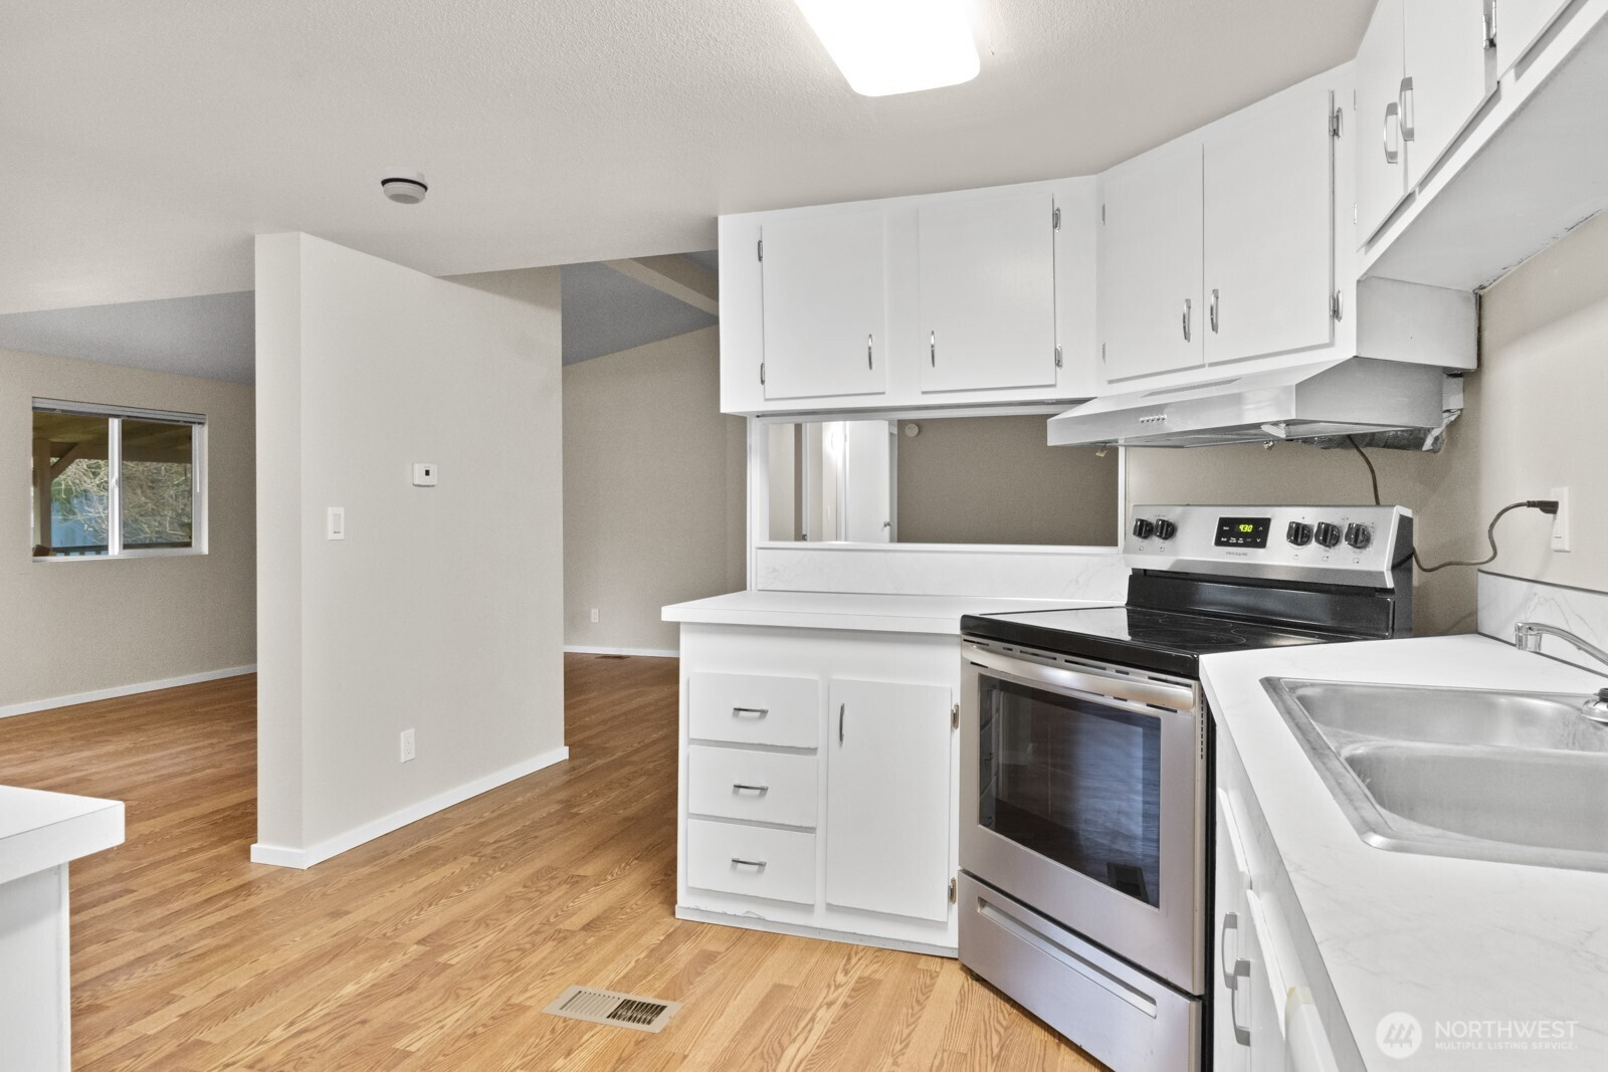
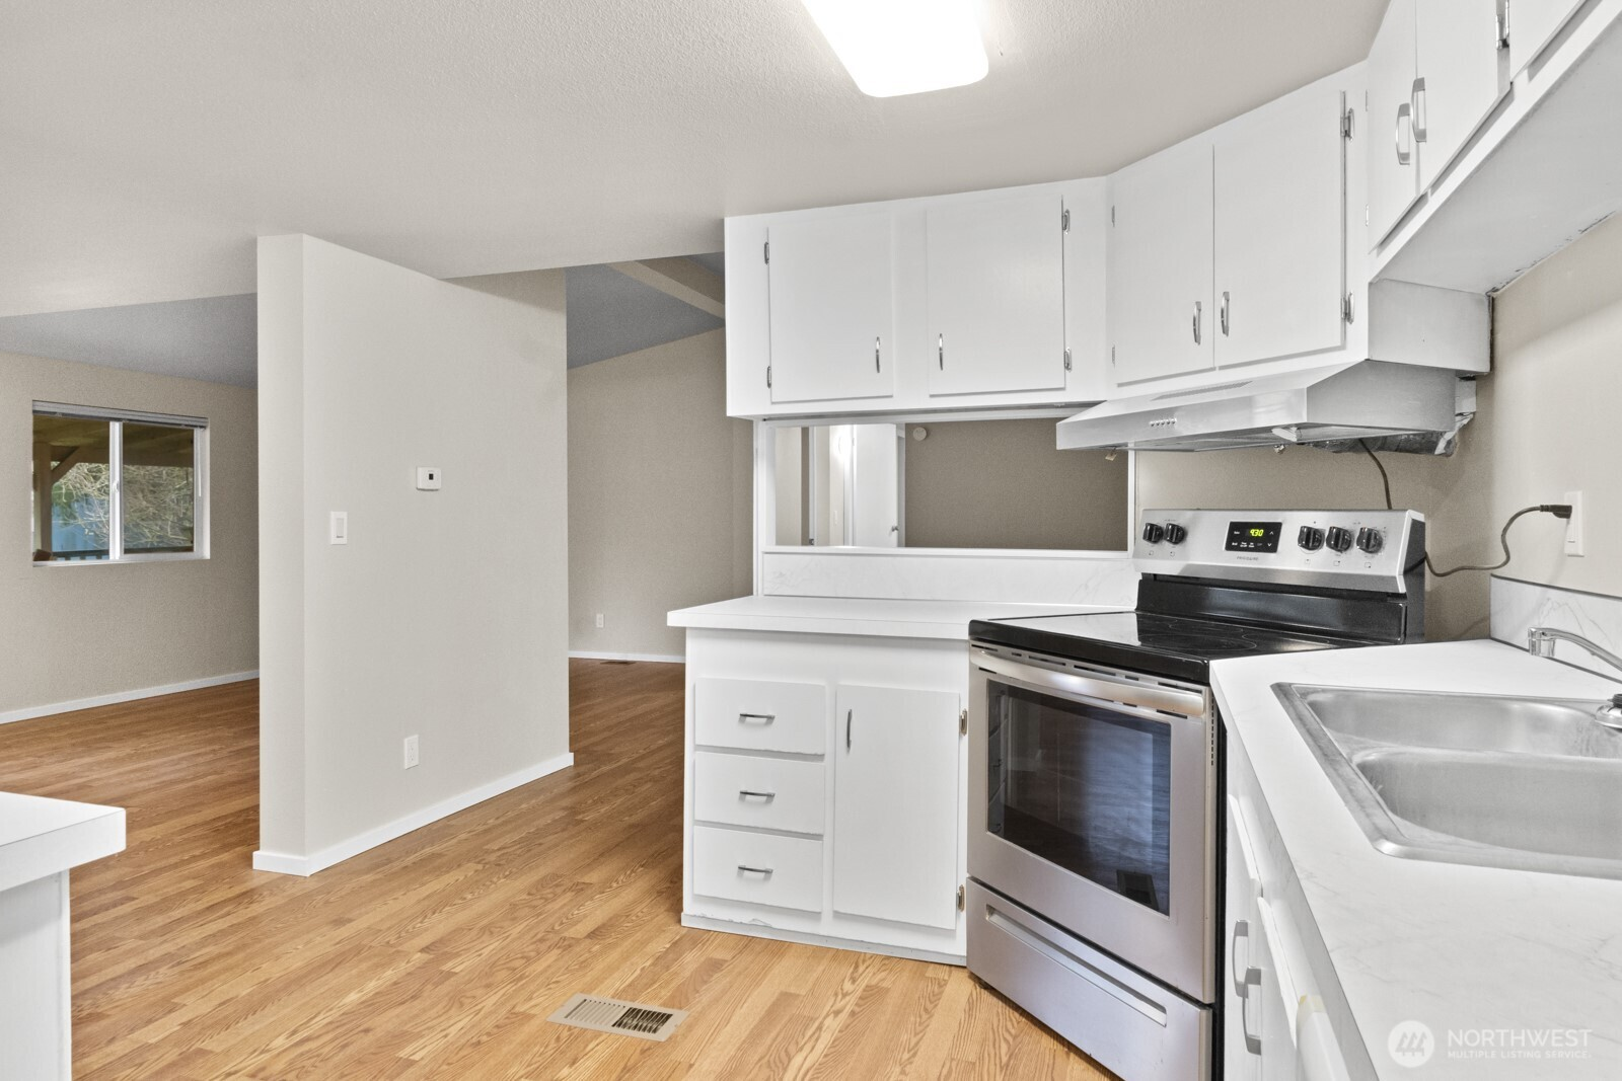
- smoke detector (404, 185)
